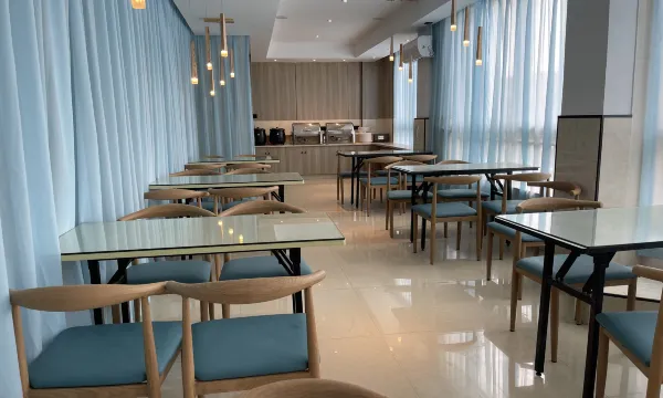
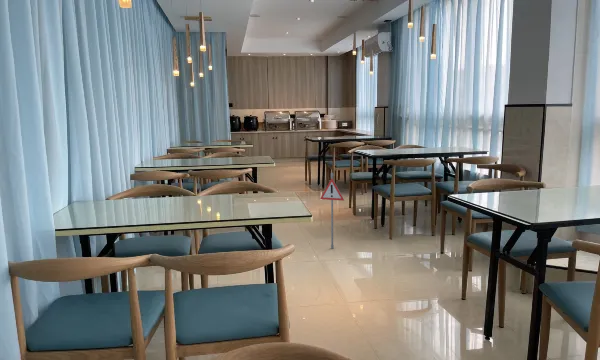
+ warning sign (332, 211)
